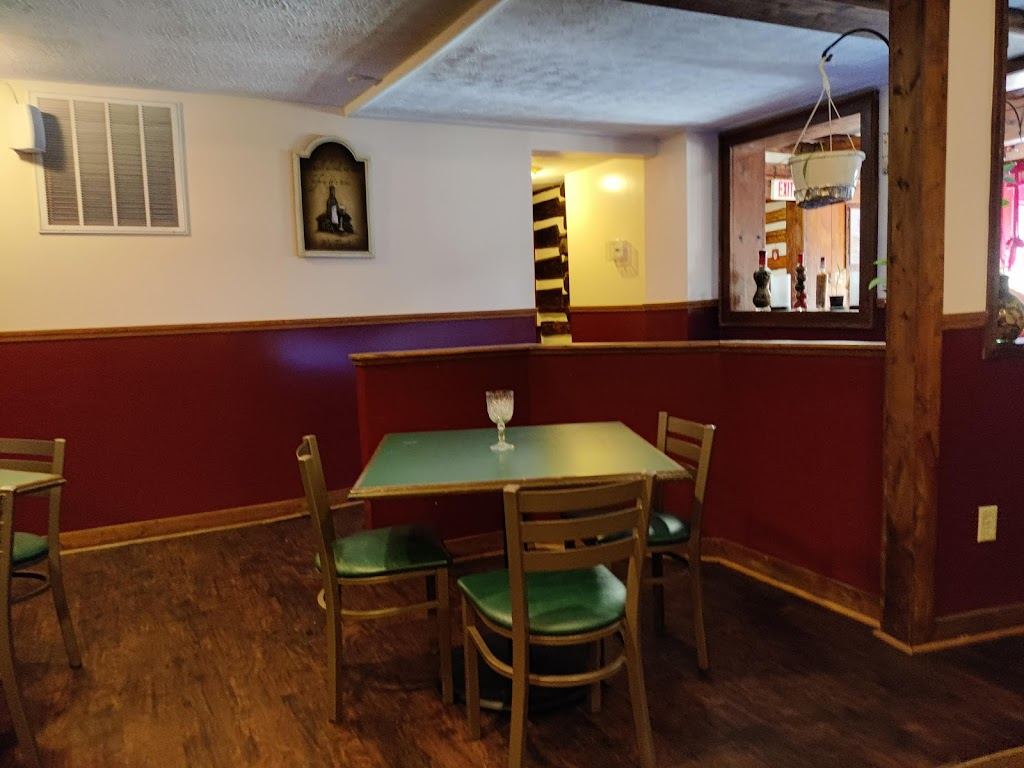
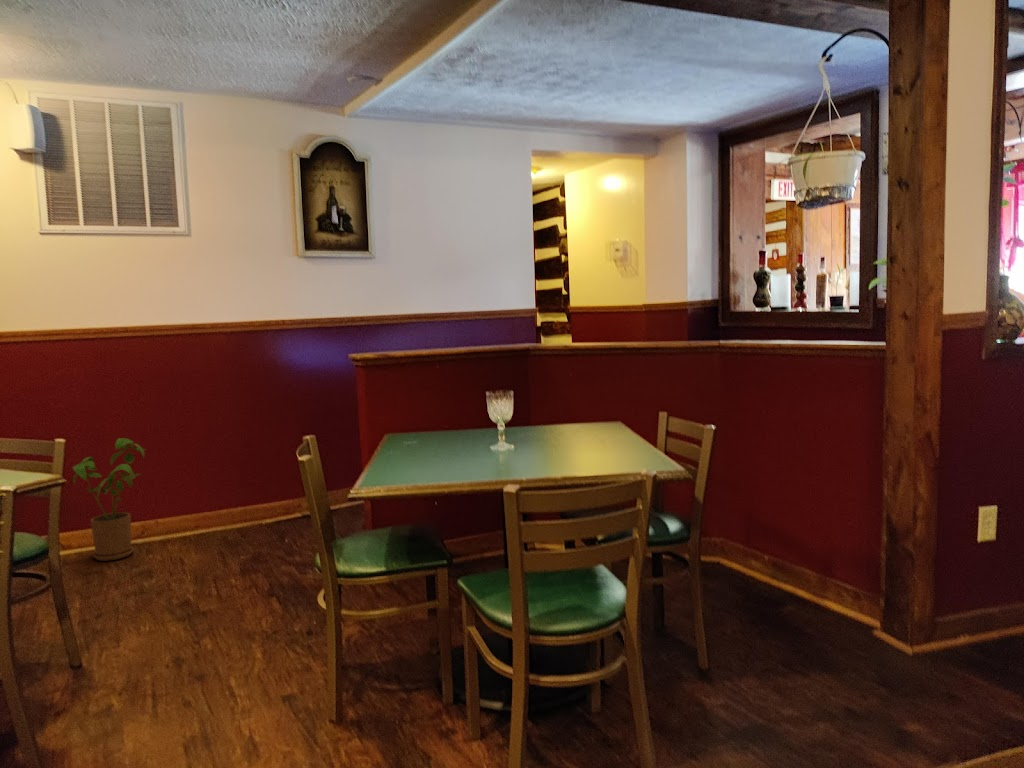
+ house plant (113, 499)
